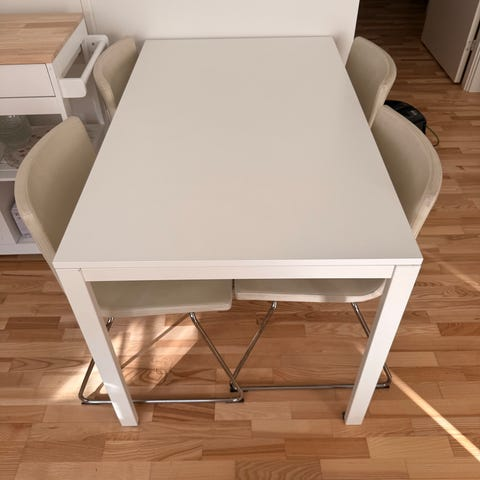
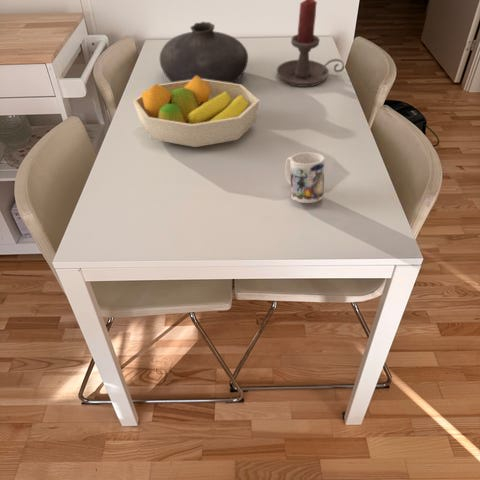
+ candle holder (313, 40)
+ vase (203, 52)
+ fruit bowl (196, 108)
+ mug (302, 176)
